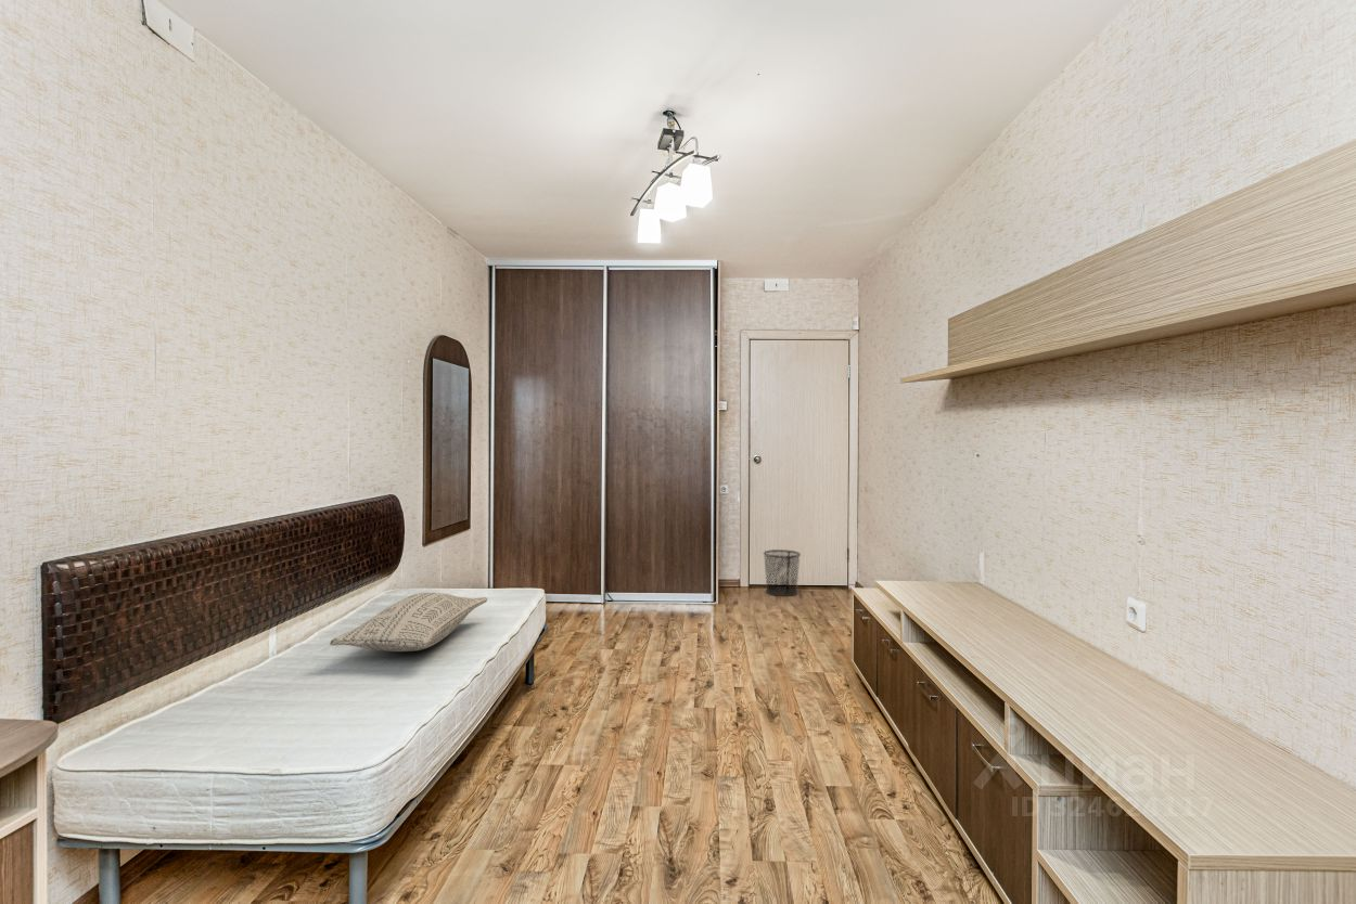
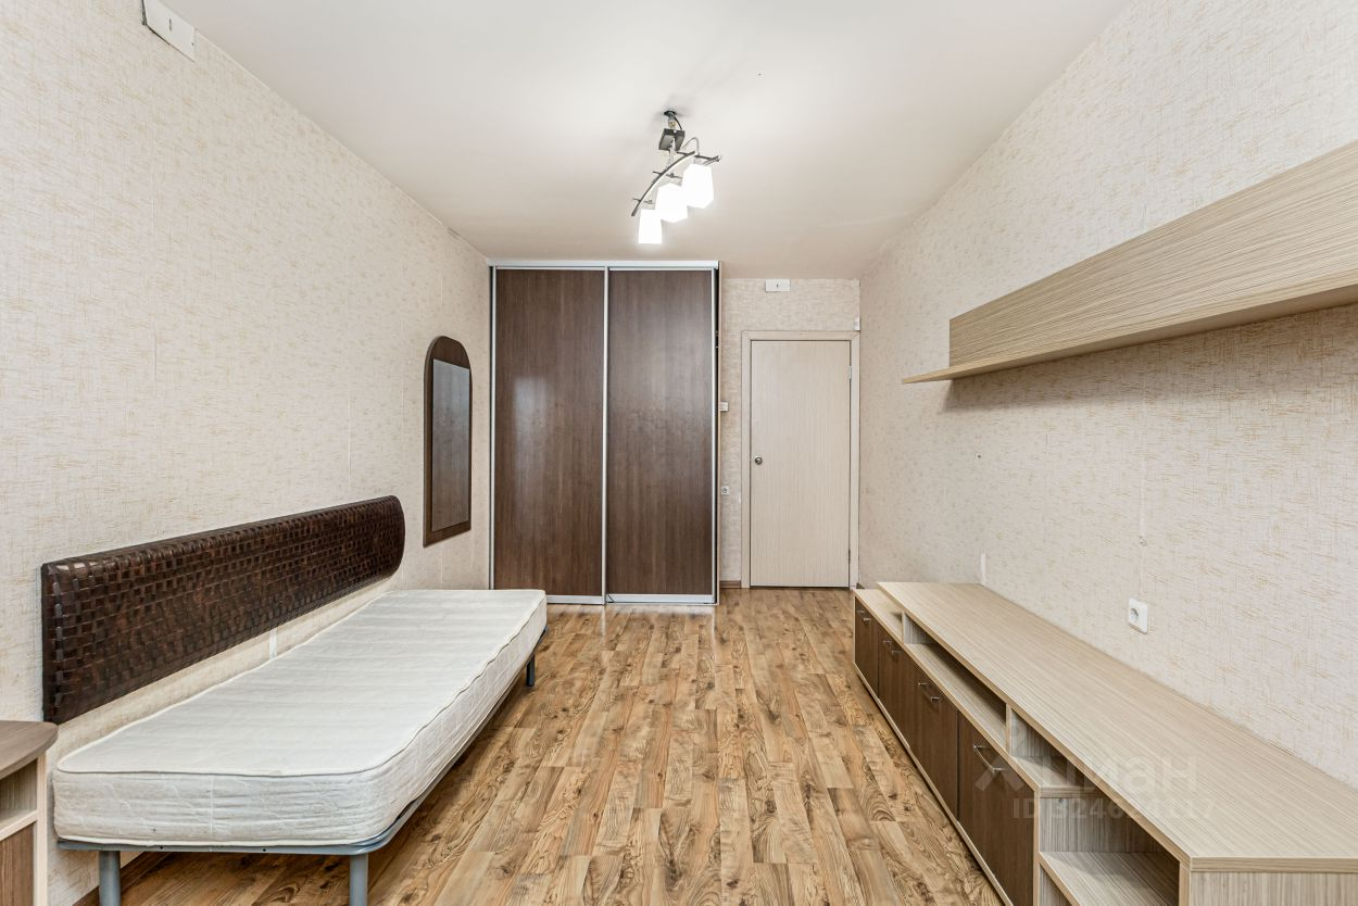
- pillow (418, 620)
- waste bin (781, 572)
